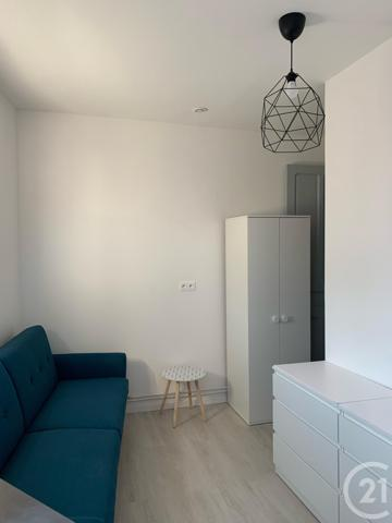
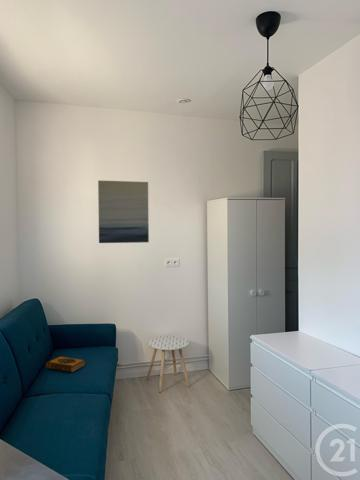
+ hardback book (65, 364)
+ wall art (123, 212)
